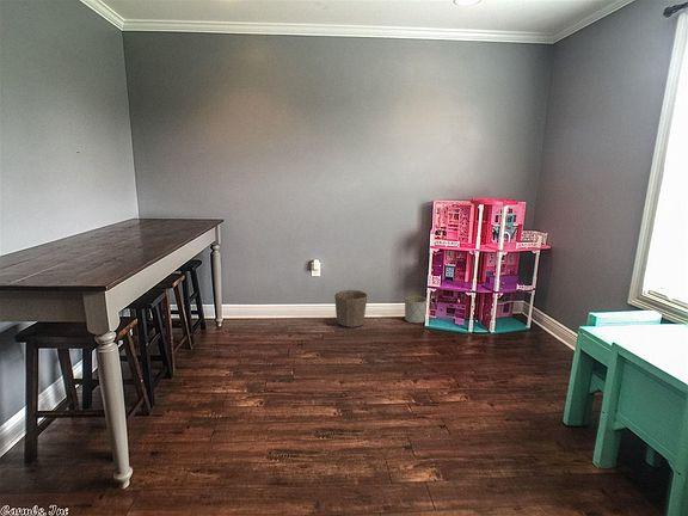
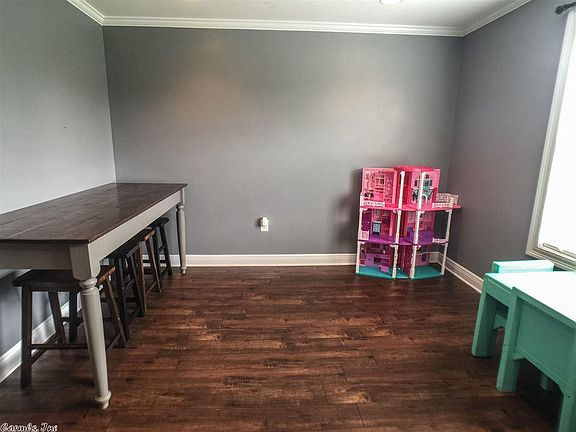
- planter (414, 309)
- waste basket (350, 308)
